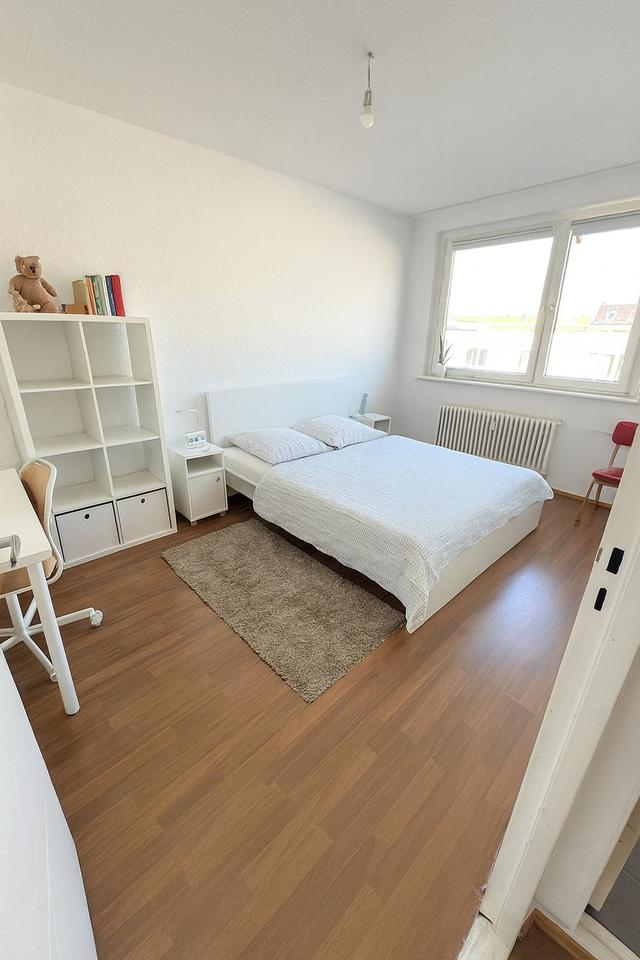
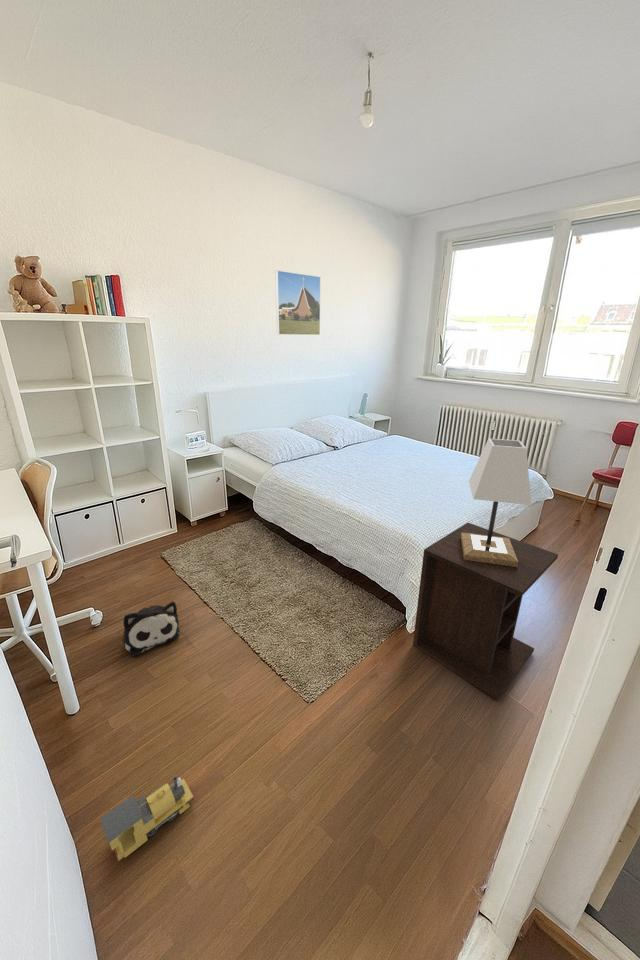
+ lamp (496, 499)
+ nightstand (481, 602)
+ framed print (299, 305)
+ plush toy (145, 615)
+ toy train (151, 810)
